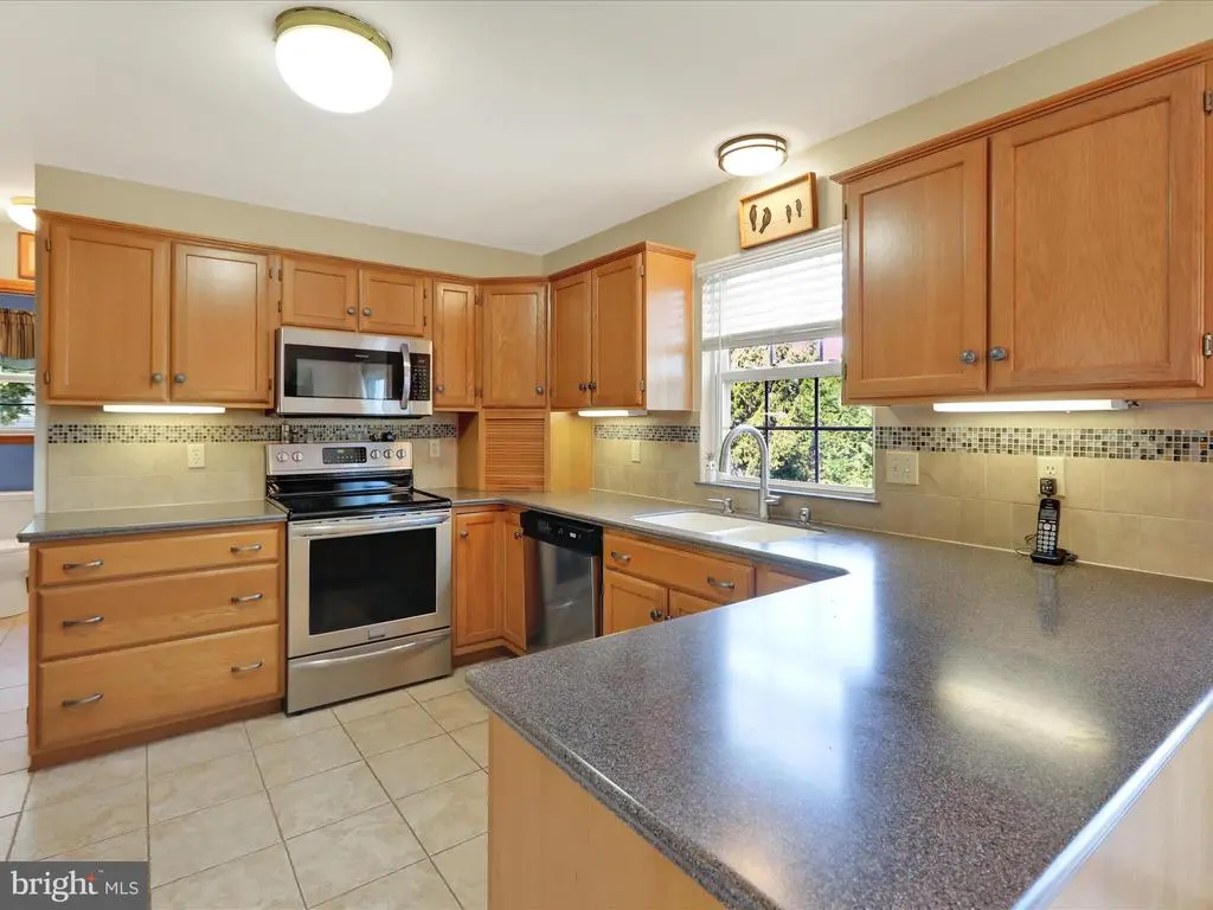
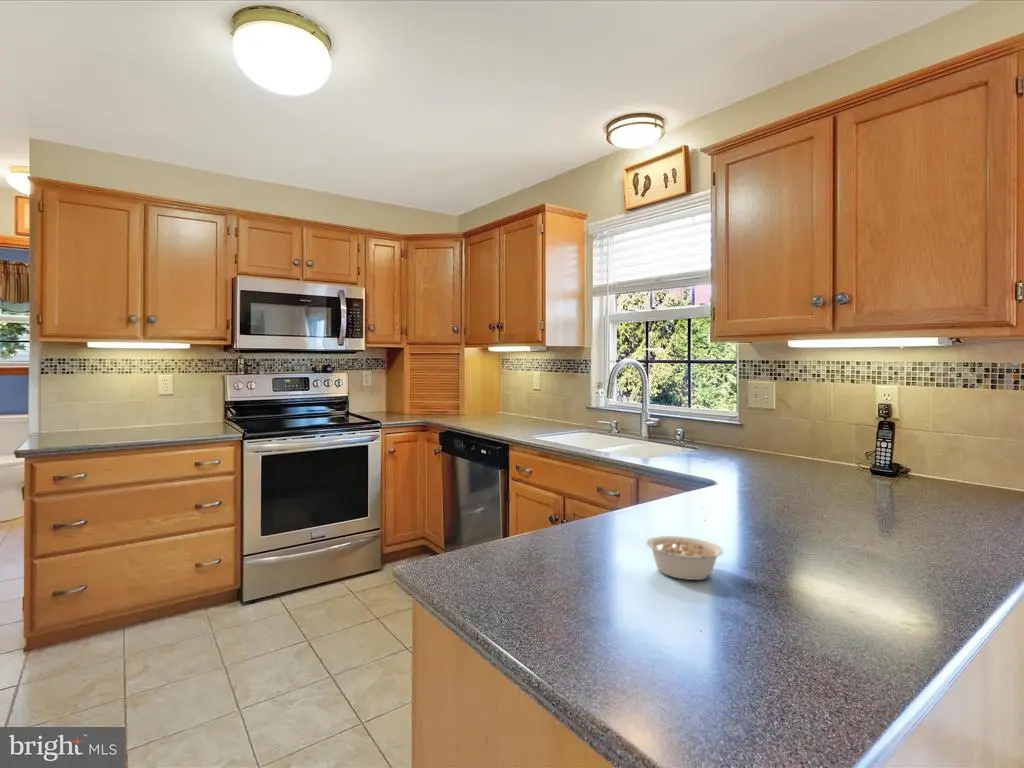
+ legume (686, 556)
